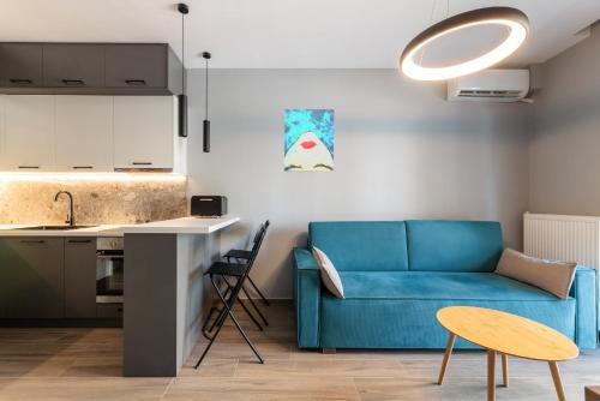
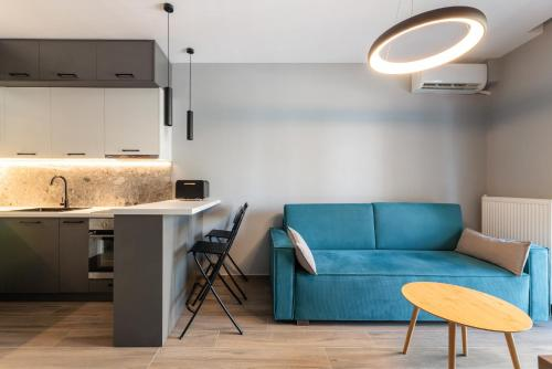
- wall art (308, 140)
